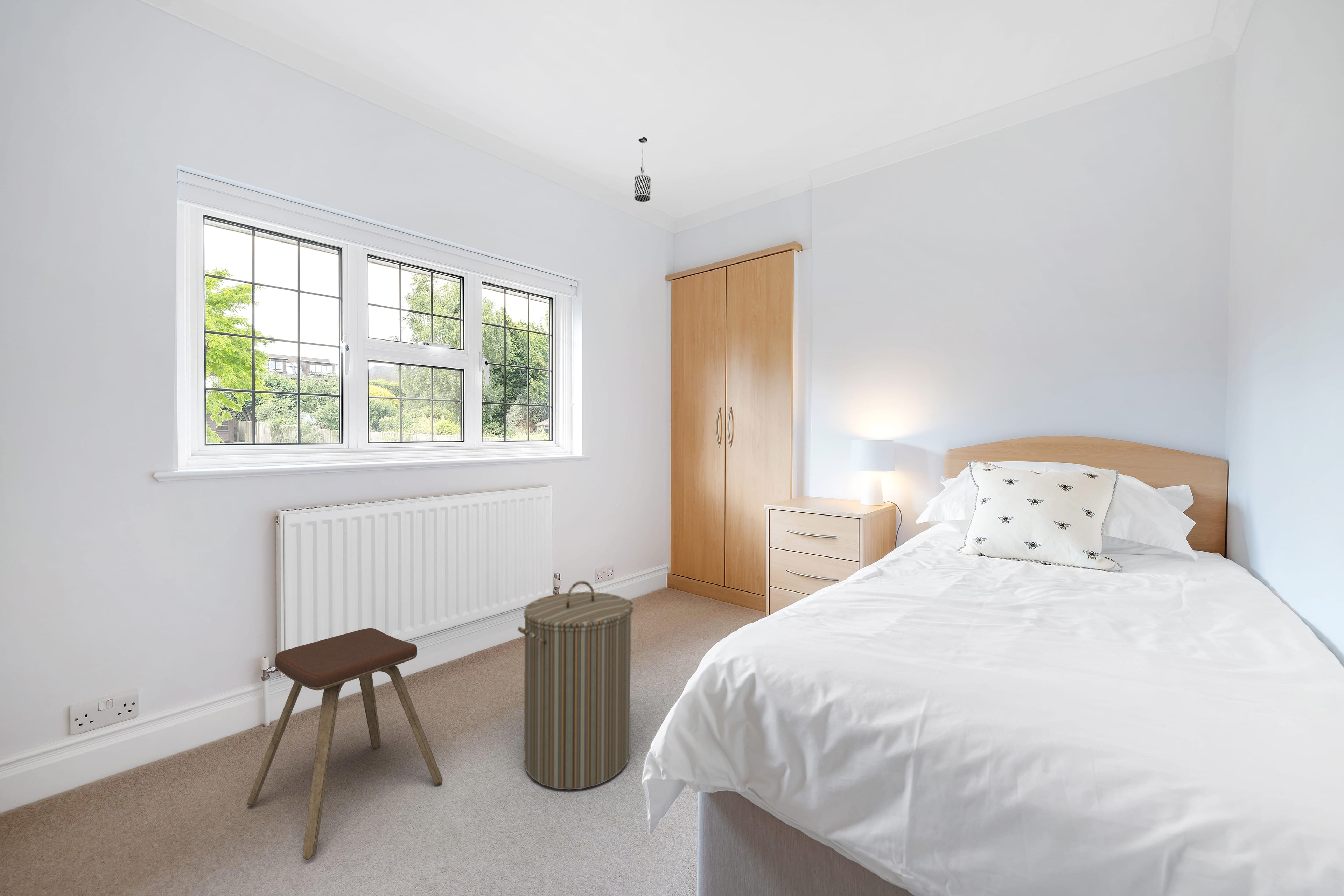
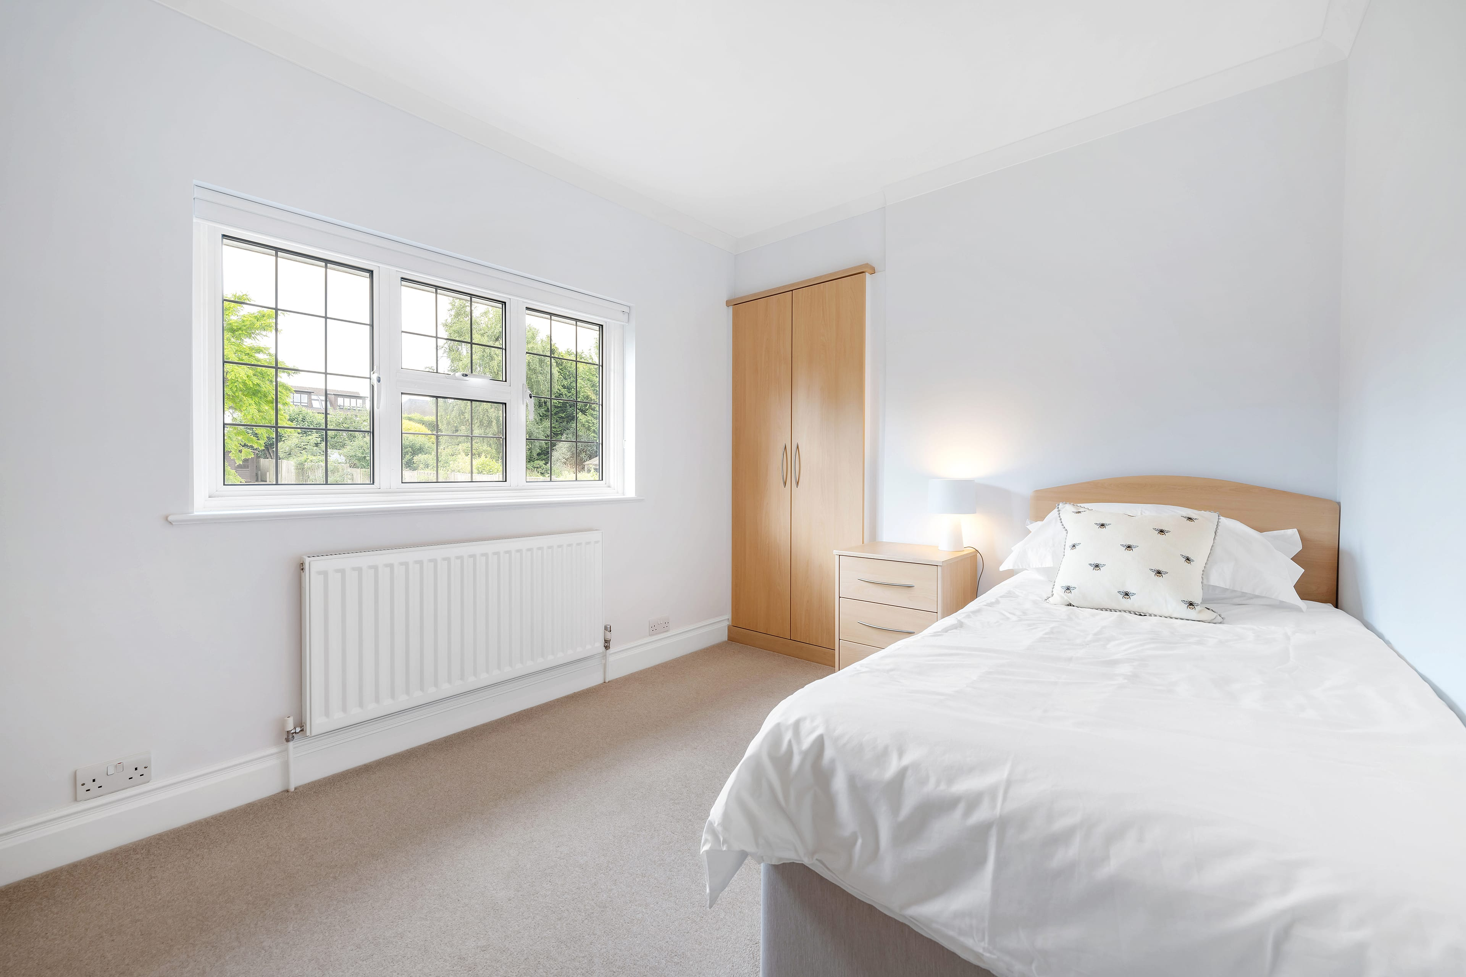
- pendant light (642, 169)
- laundry hamper (578, 670)
- music stool (335, 719)
